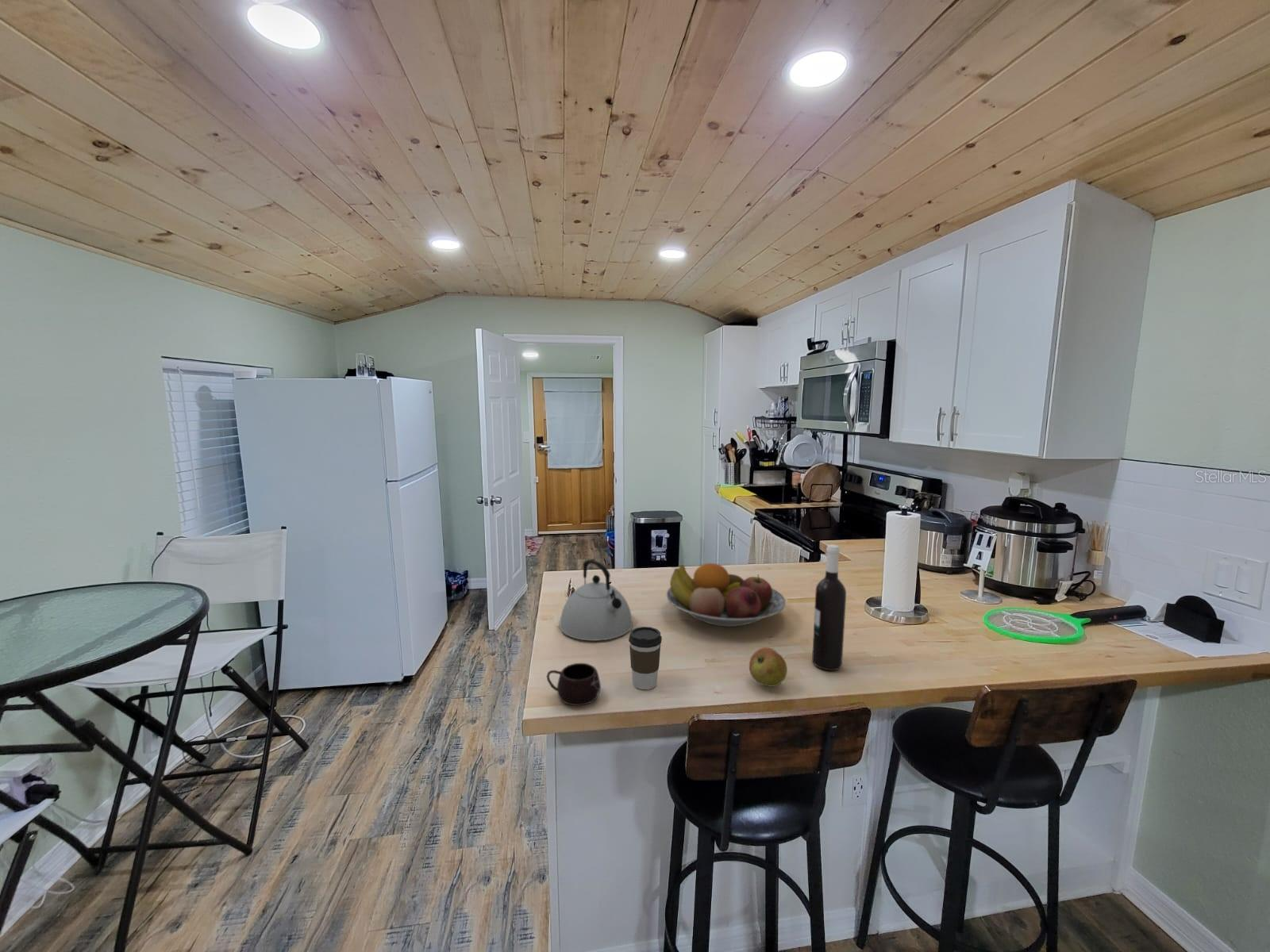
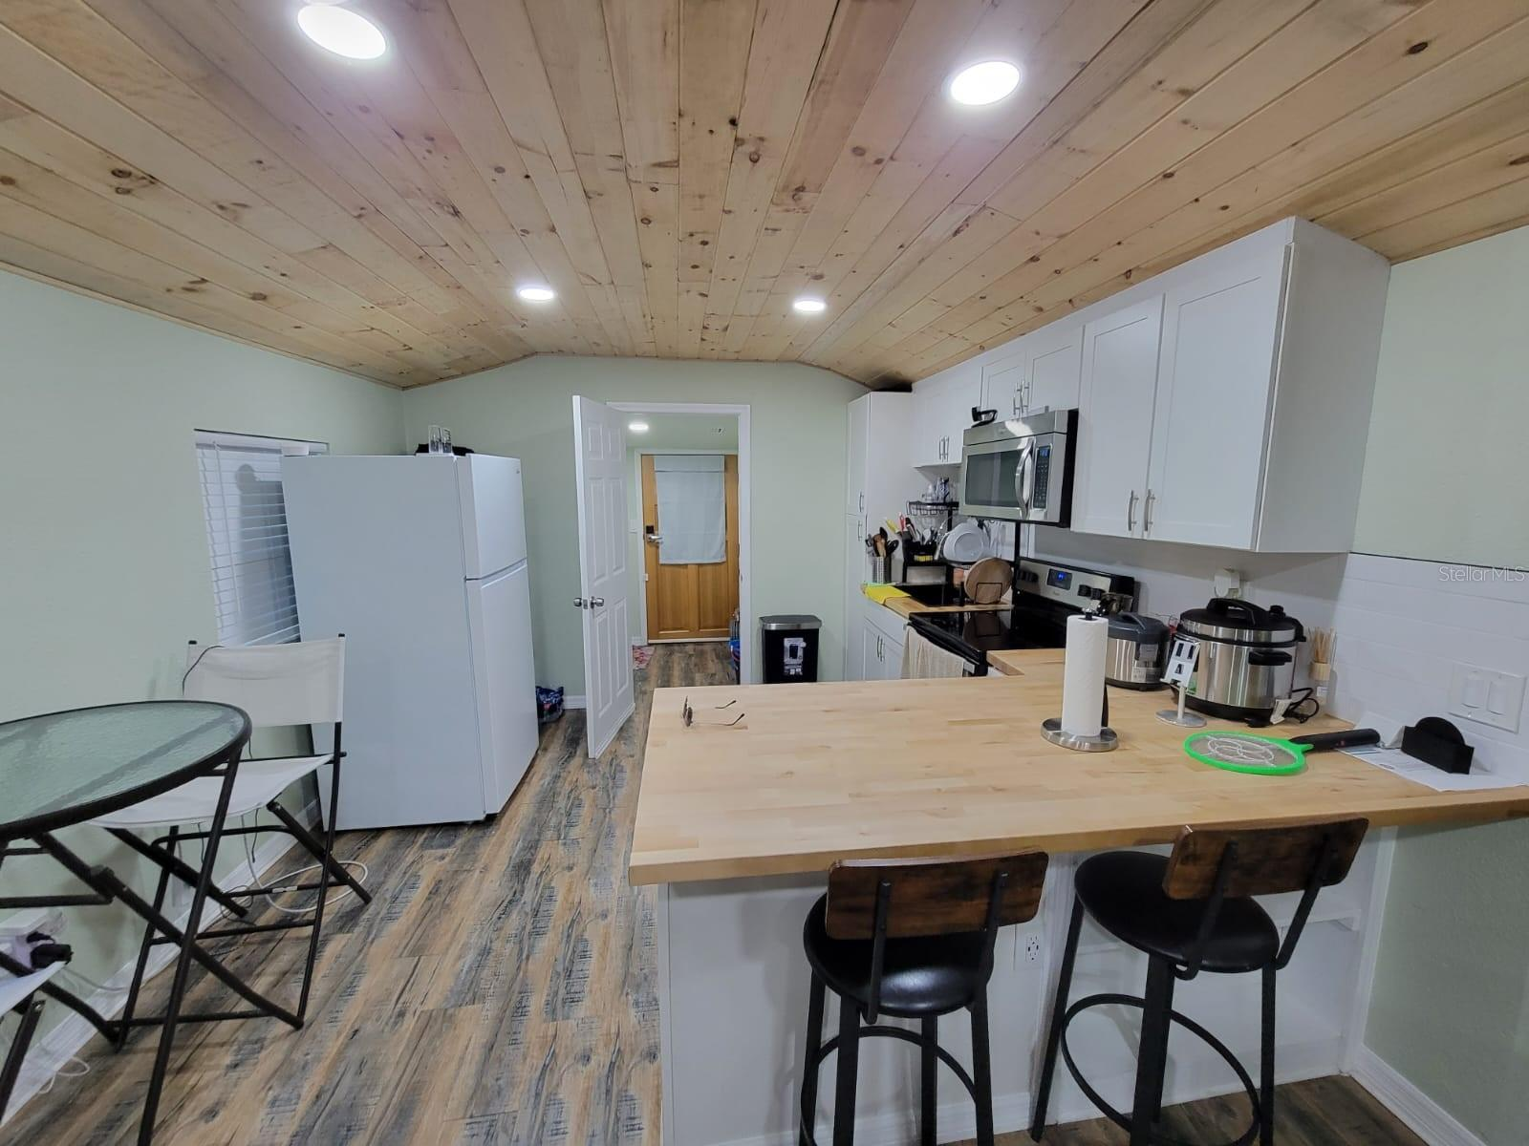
- mug (573, 683)
- kettle (597, 593)
- fruit bowl (725, 591)
- wine bottle (829, 605)
- coffee cup (645, 658)
- apple (768, 667)
